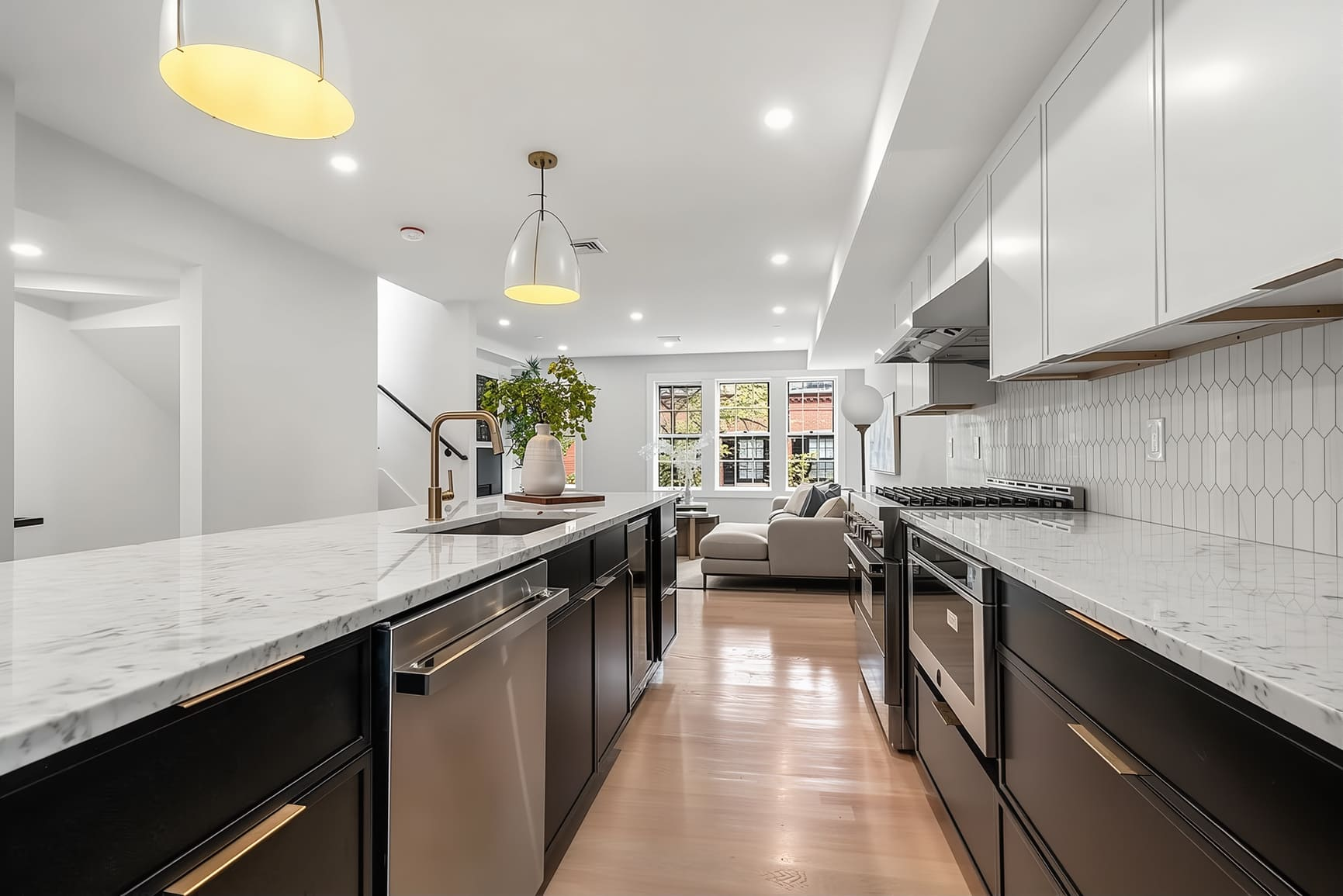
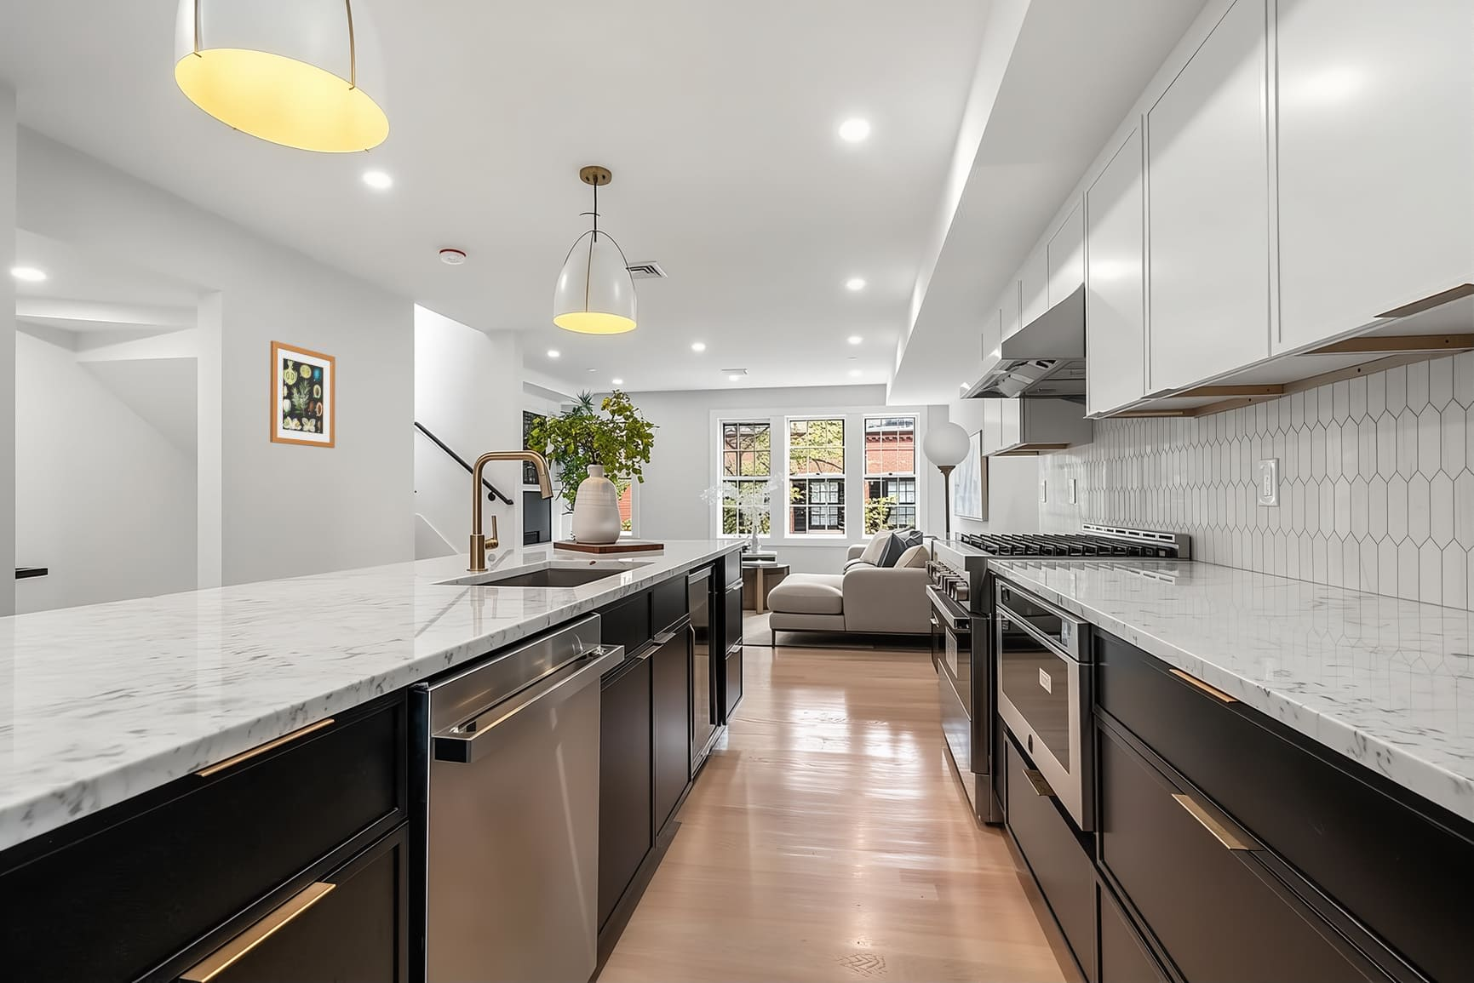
+ wall art (304, 397)
